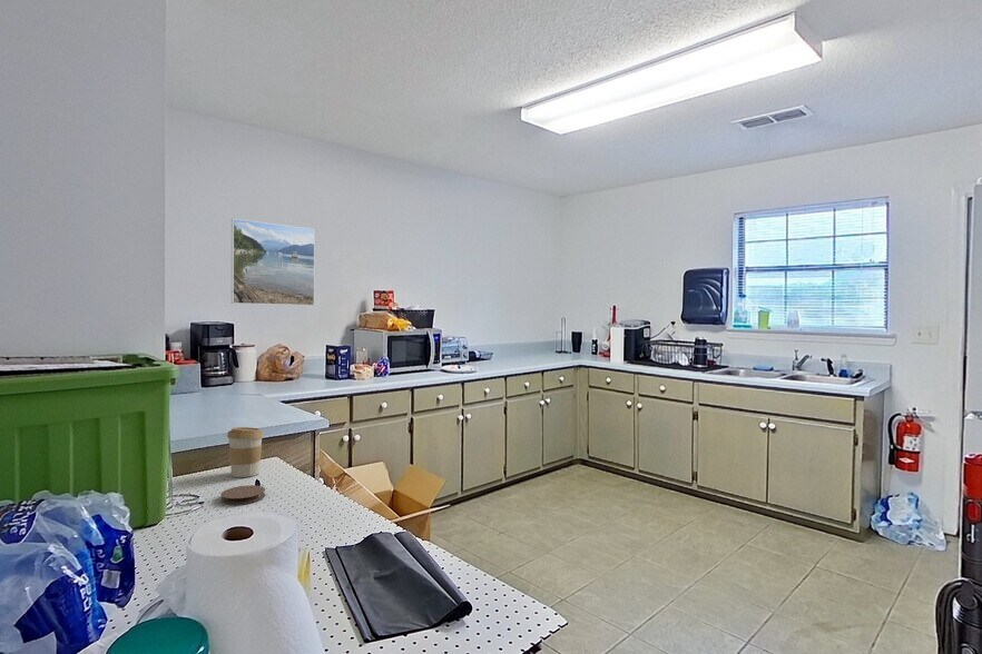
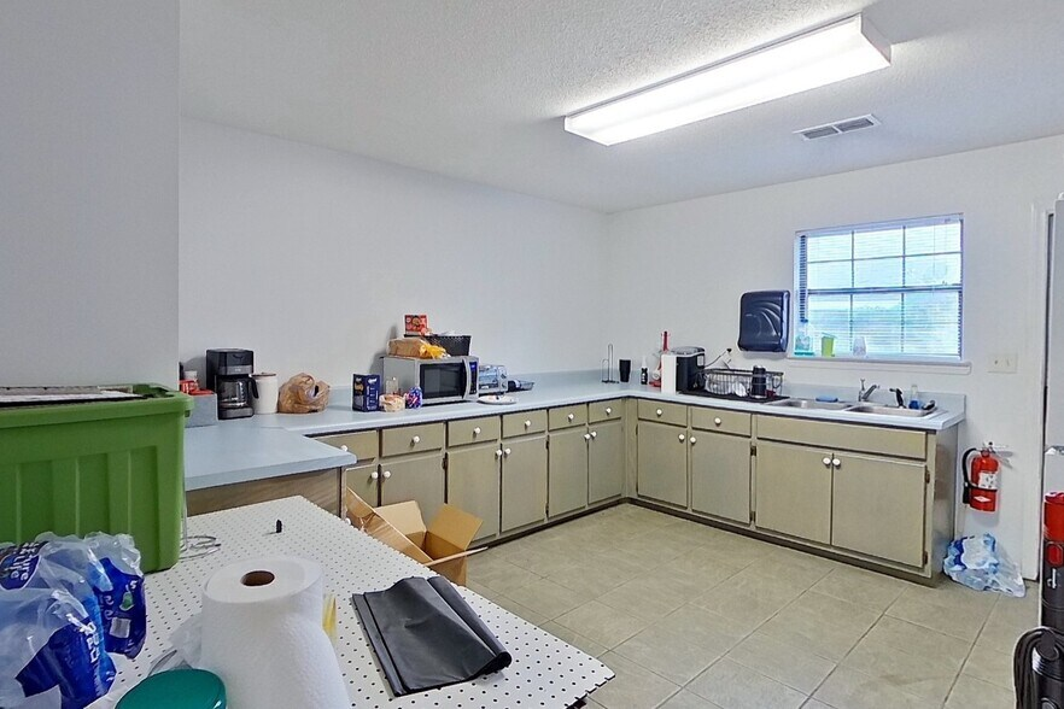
- coffee cup (245, 450)
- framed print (274, 264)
- coaster (243, 494)
